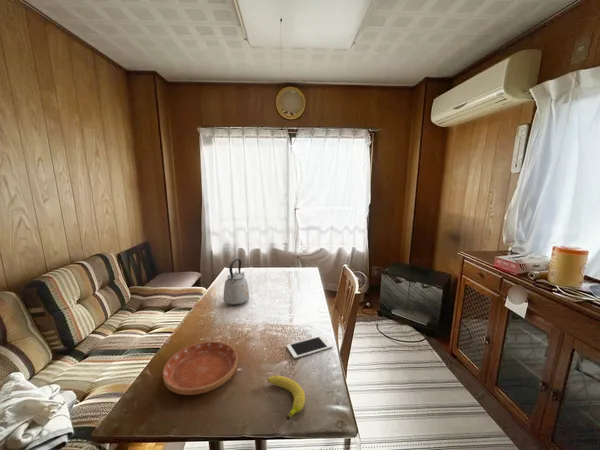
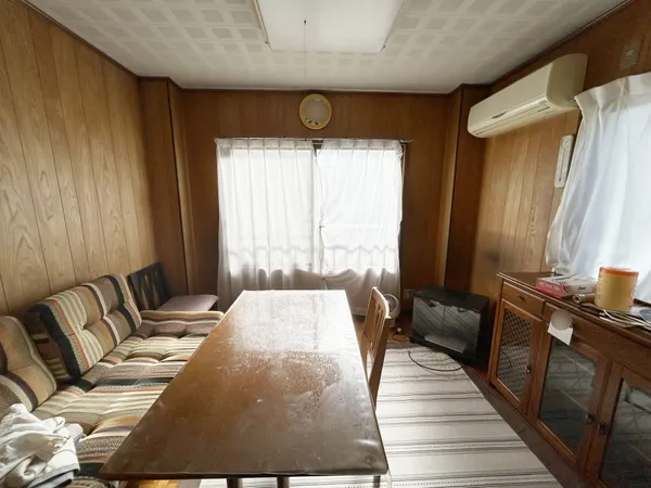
- cell phone (309, 346)
- kettle (237, 279)
- fruit (288, 390)
- saucer (202, 366)
